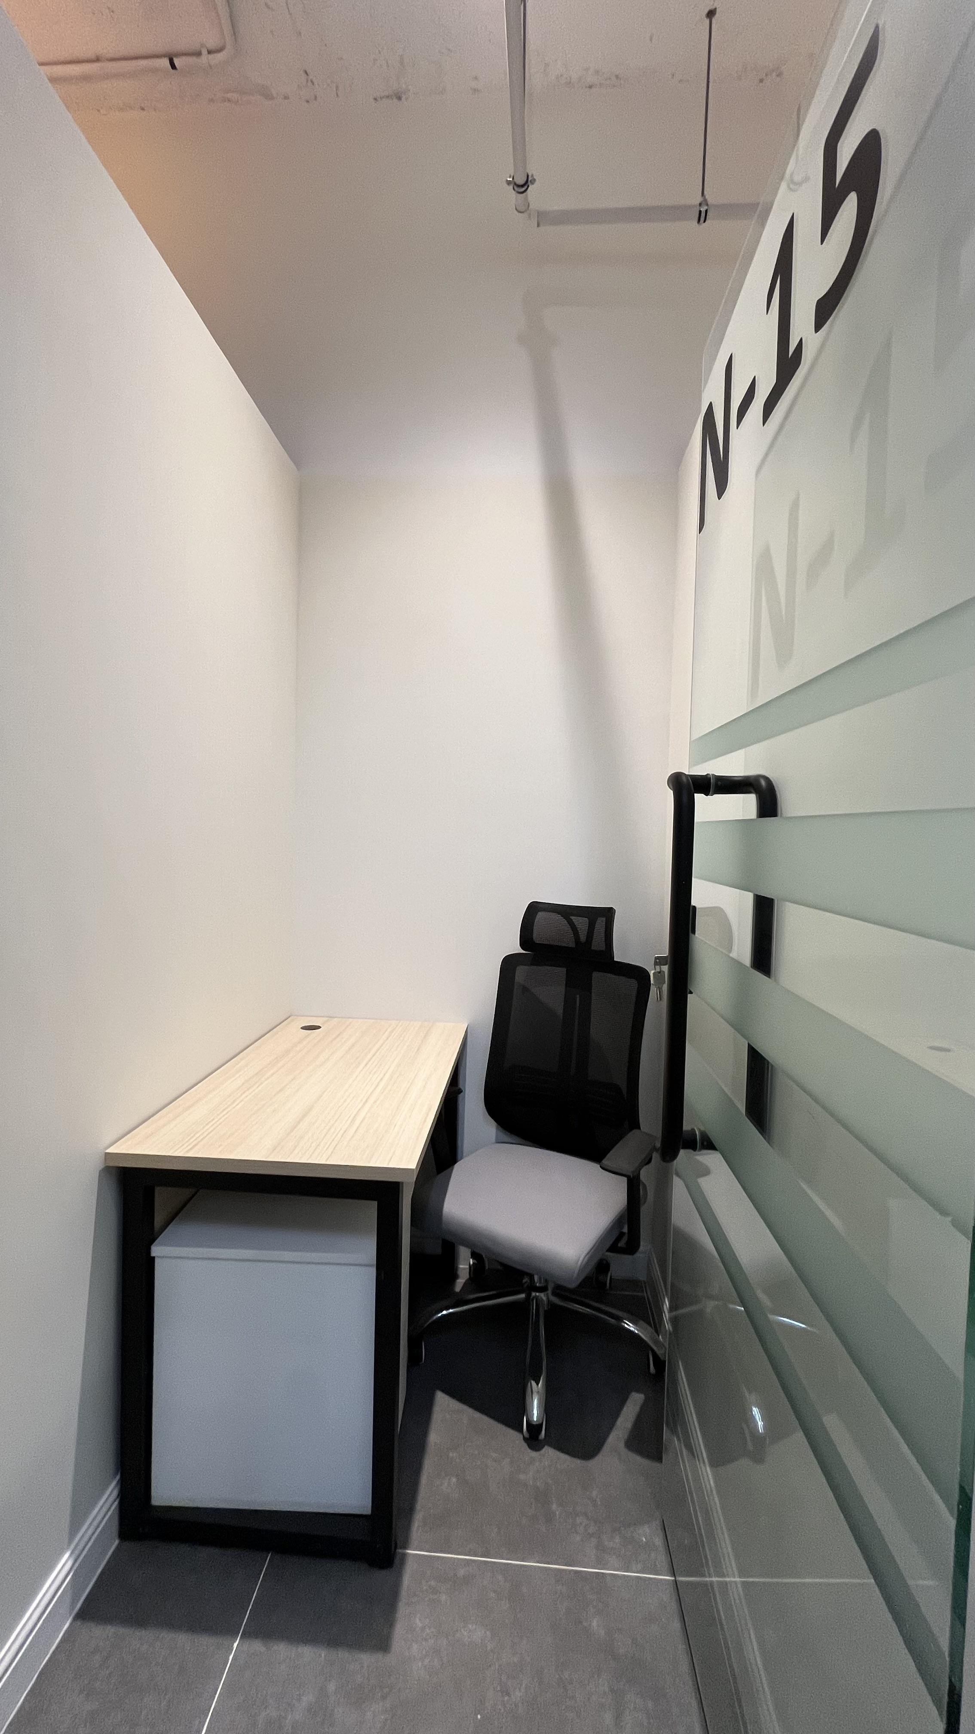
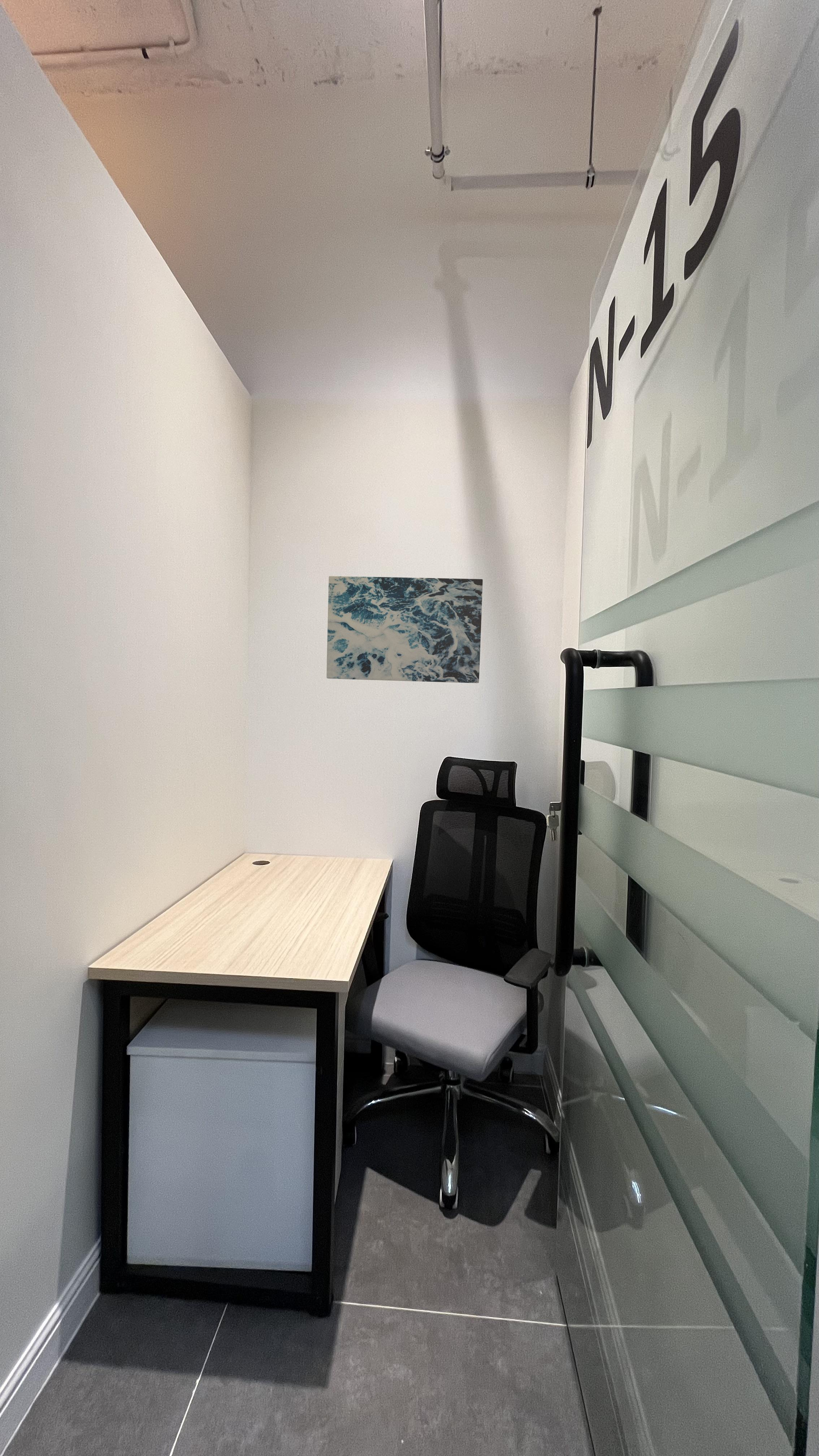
+ wall art (404, 630)
